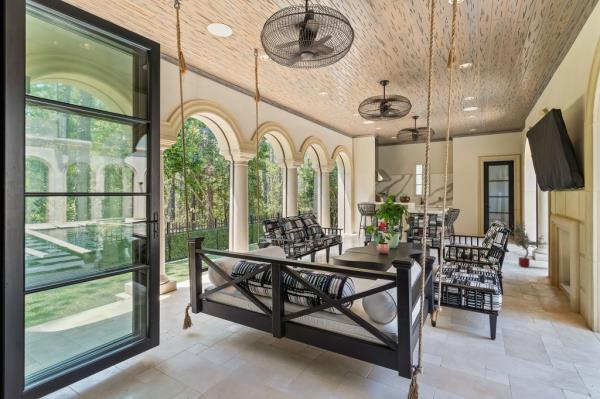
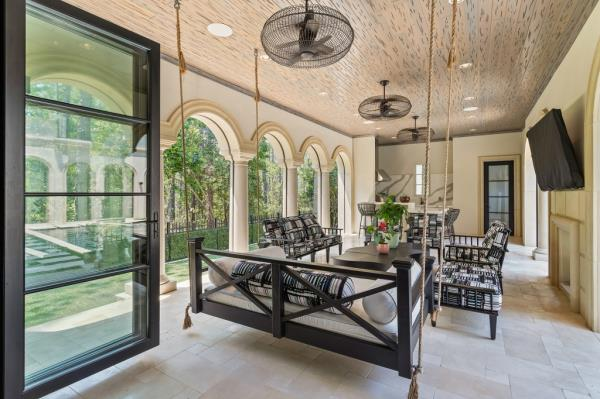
- potted tree (524, 244)
